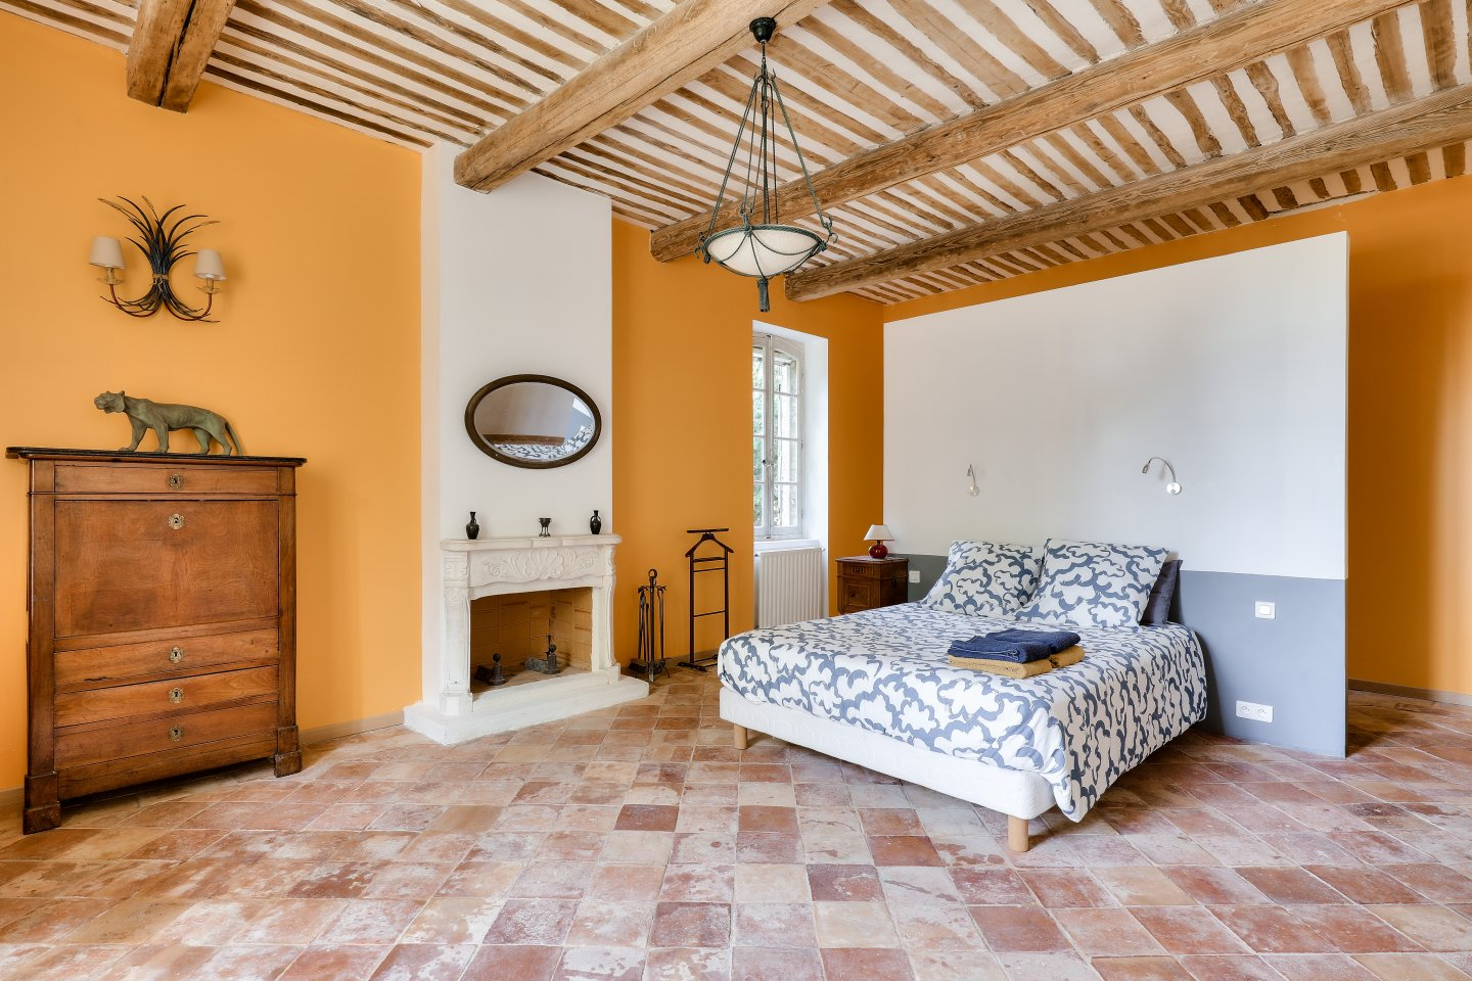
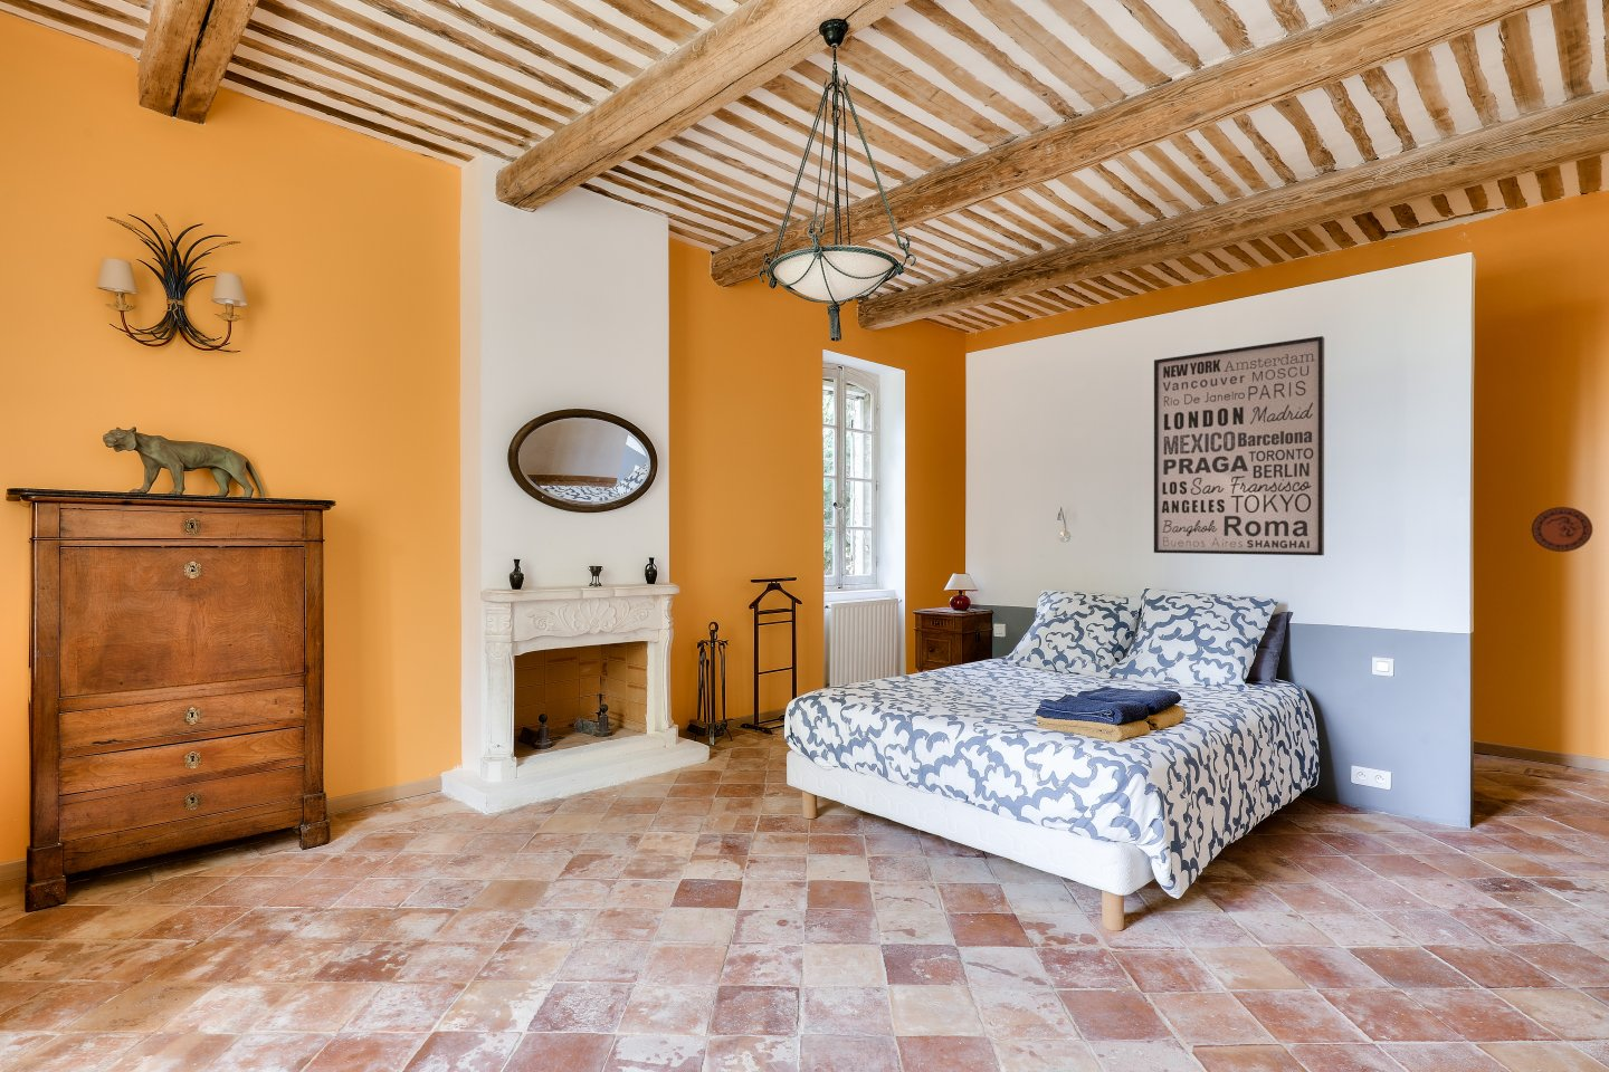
+ wall art (1233, 451)
+ decorative plate (1561, 529)
